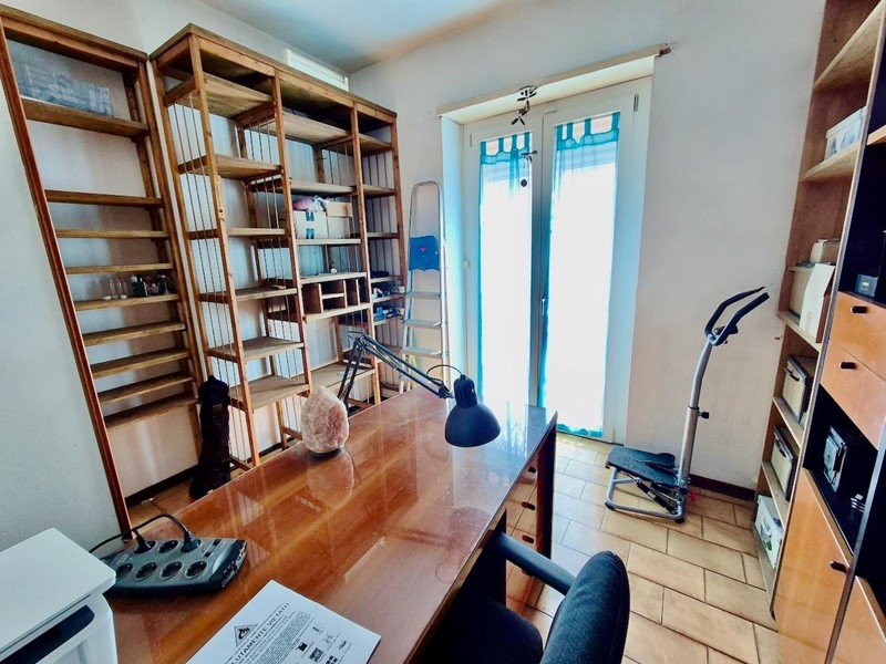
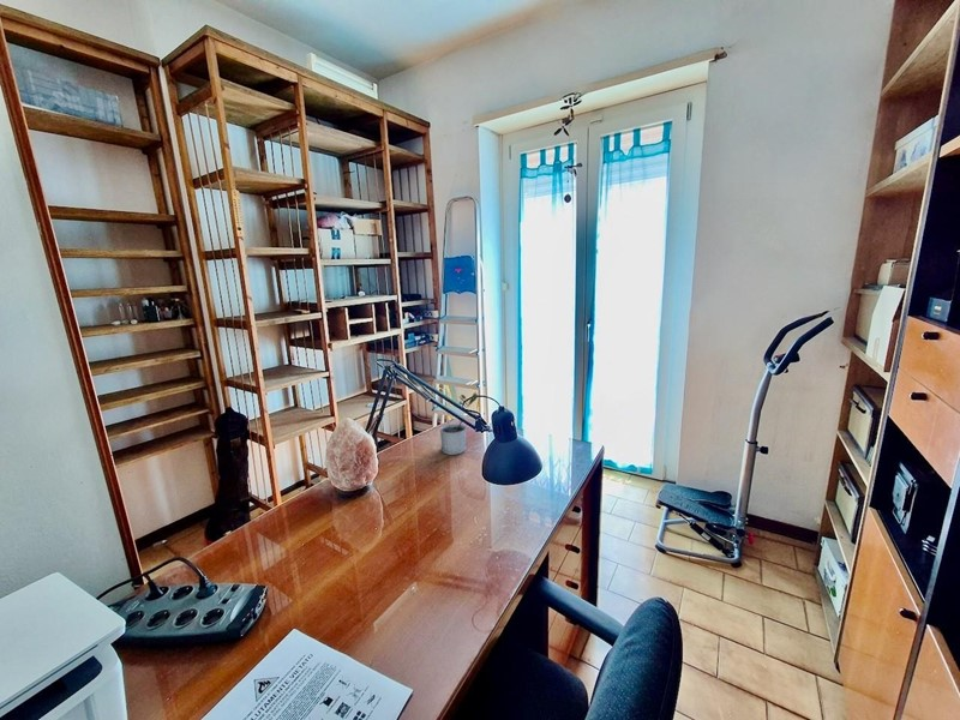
+ potted plant (455, 425)
